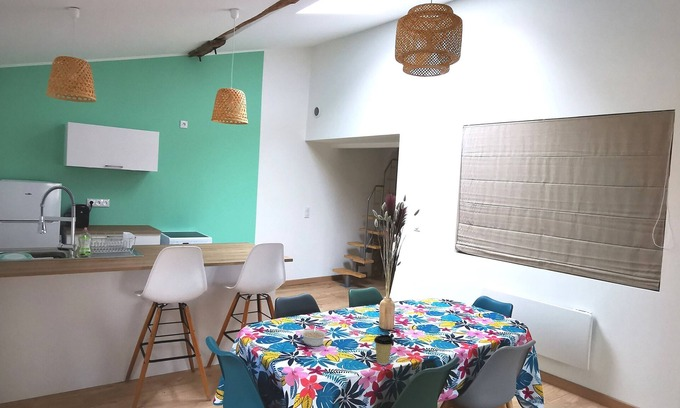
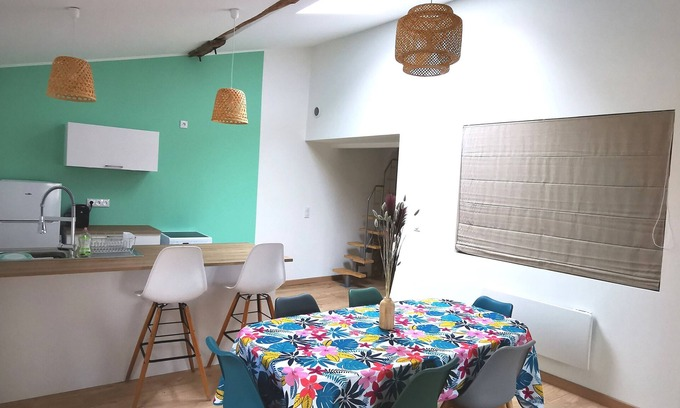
- coffee cup (383, 349)
- legume (312, 337)
